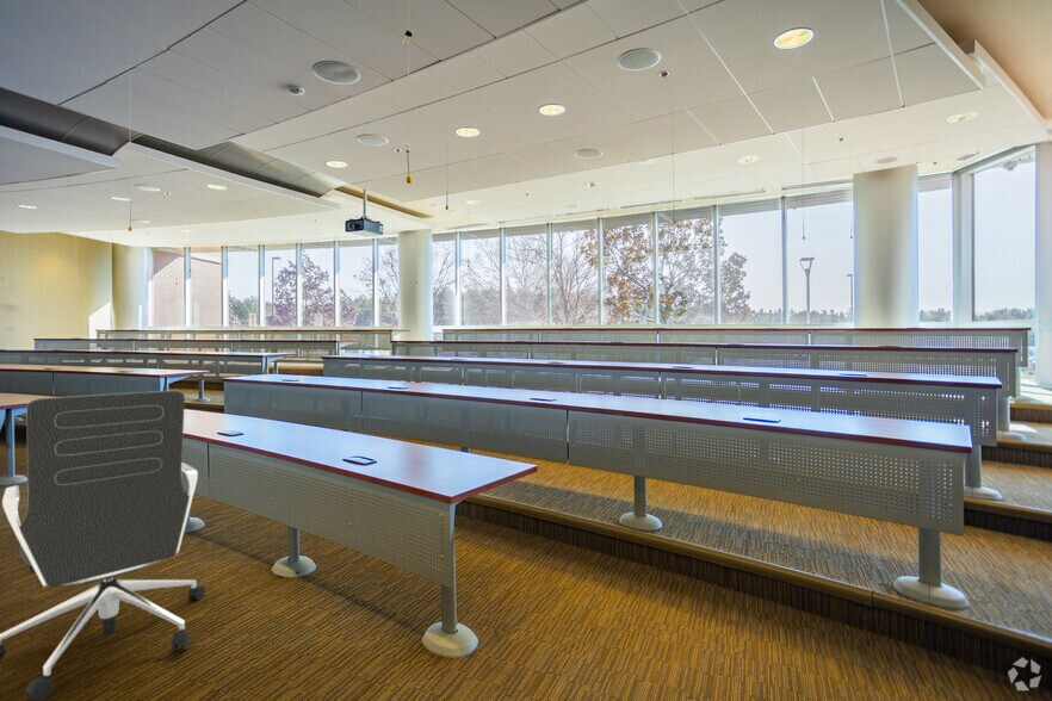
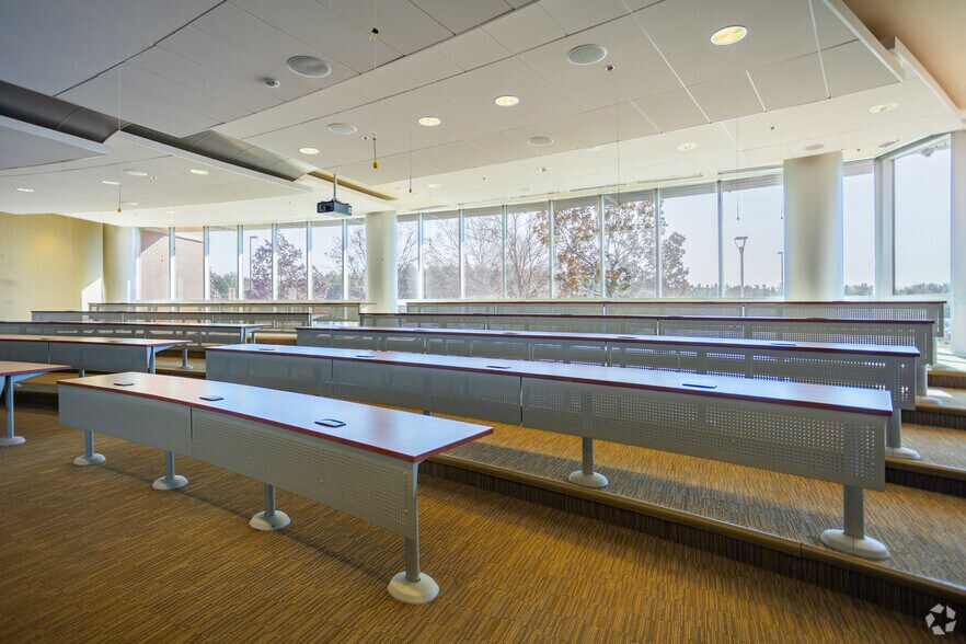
- office chair (106, 513)
